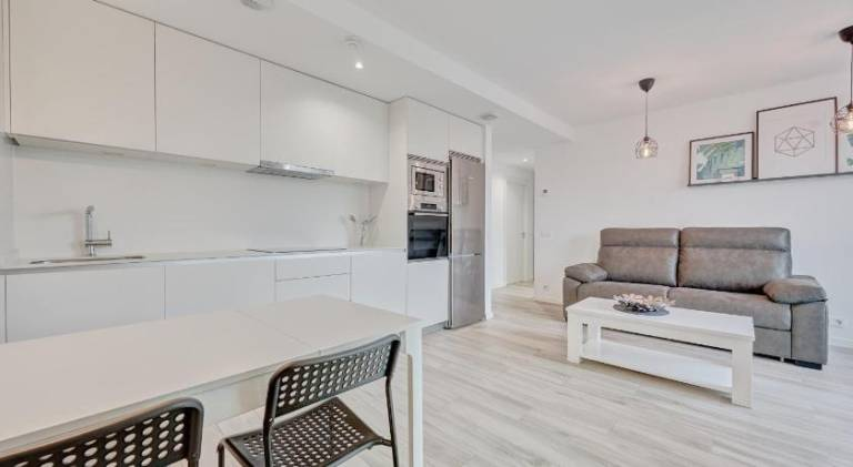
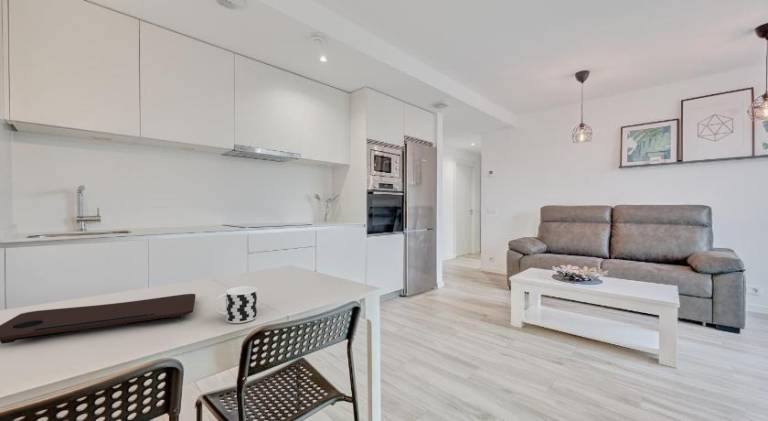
+ cutting board (108, 315)
+ cup (236, 304)
